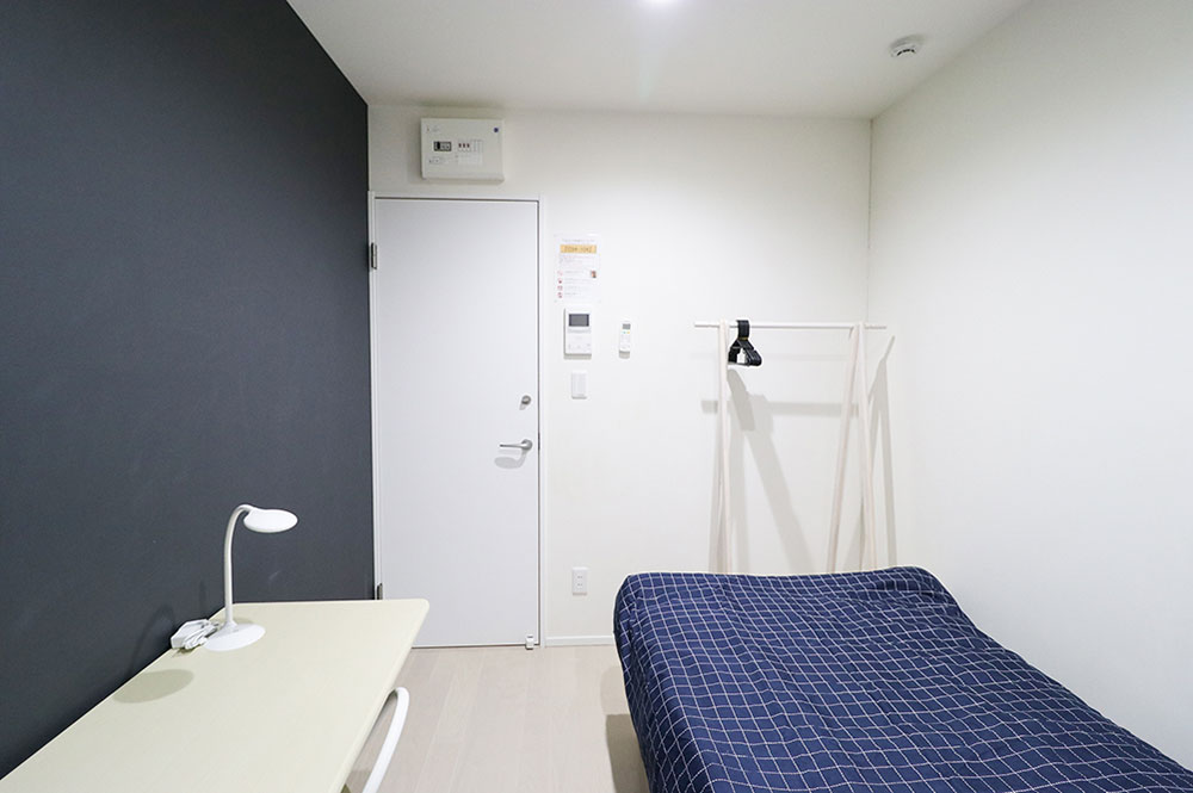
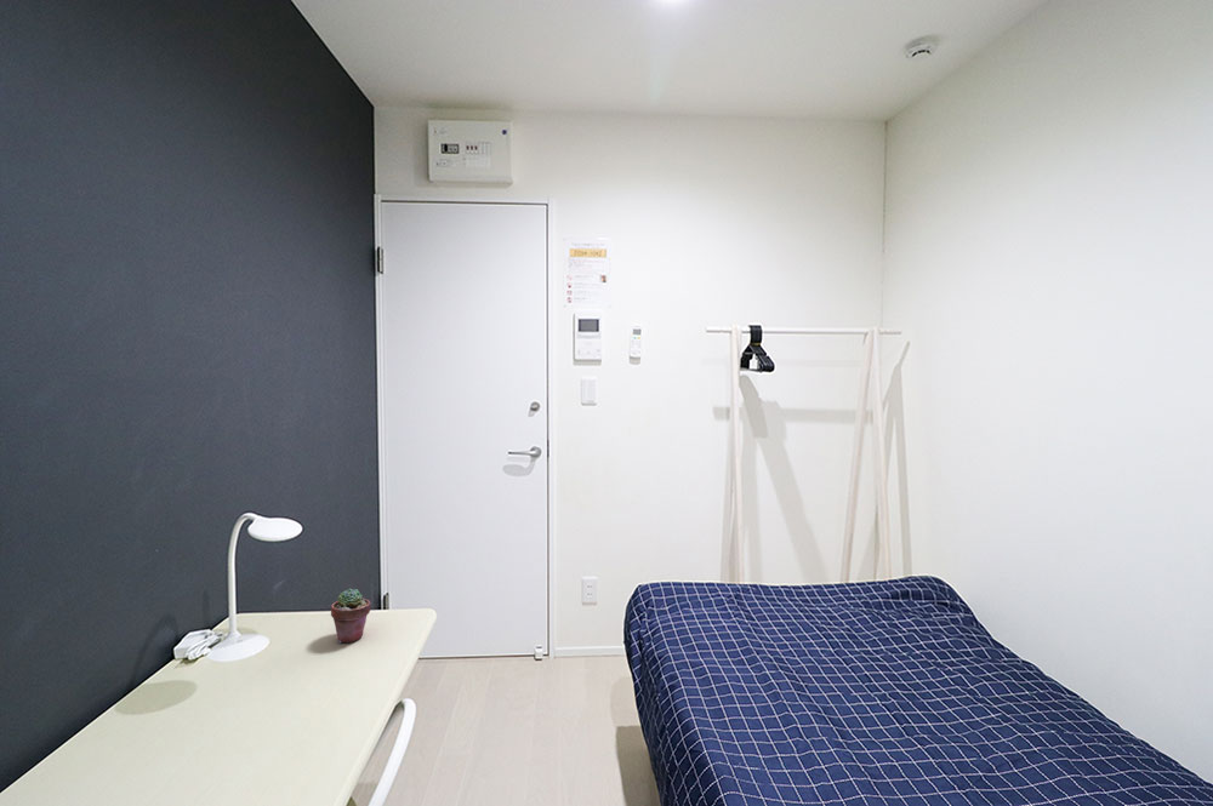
+ potted succulent (351, 613)
